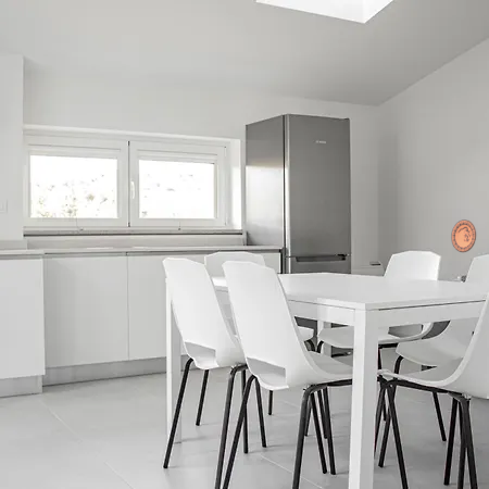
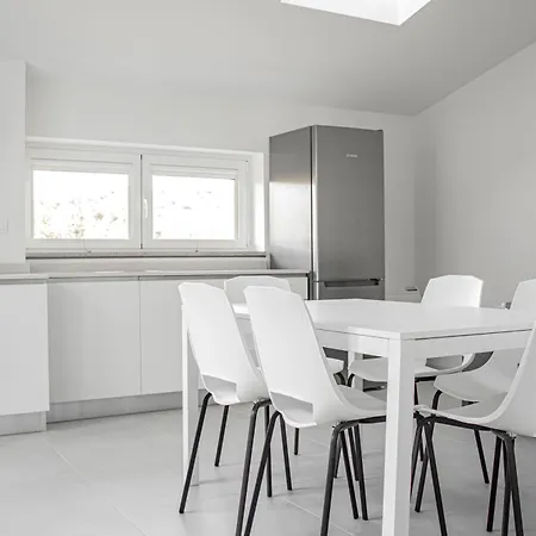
- decorative plate (463, 236)
